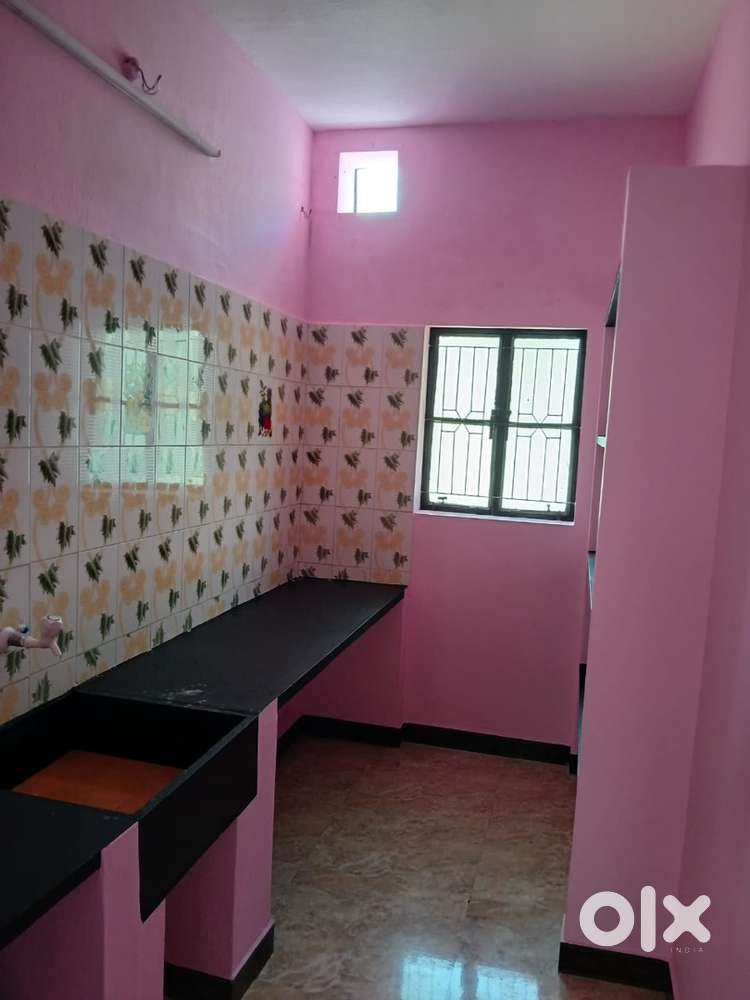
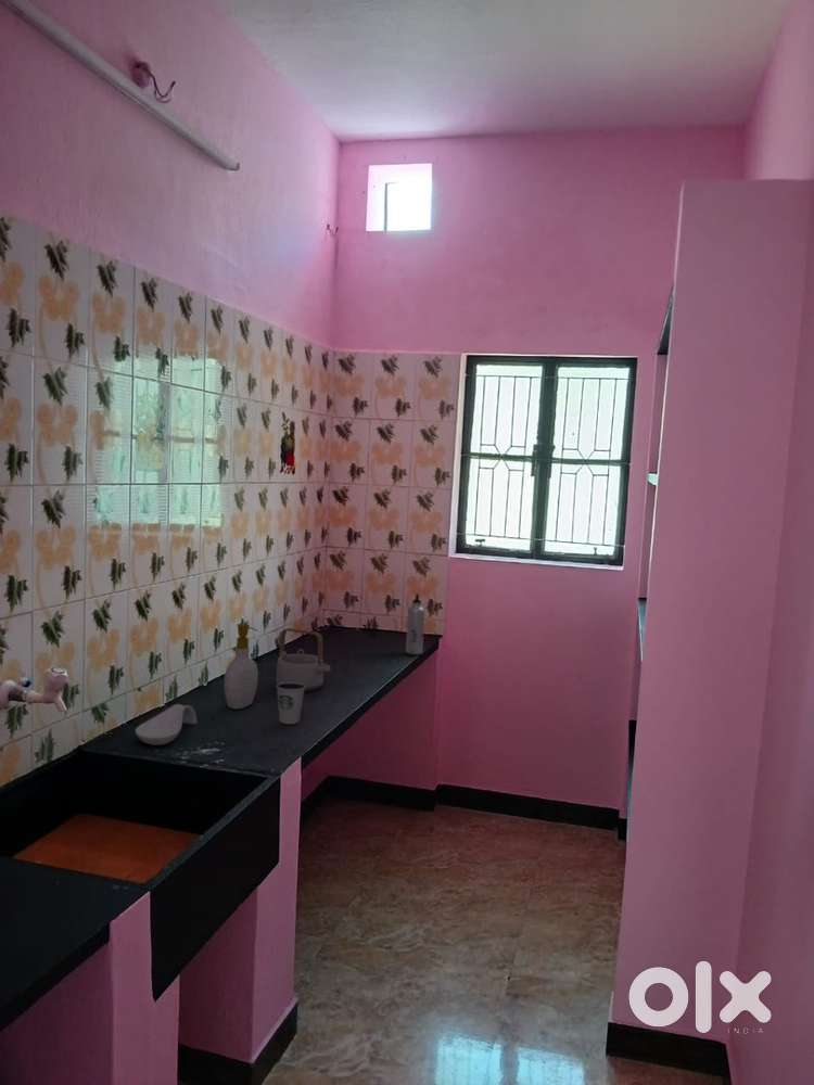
+ spoon rest (168, 723)
+ dixie cup (290, 703)
+ water bottle (416, 623)
+ teapot (304, 659)
+ soap bottle (242, 665)
